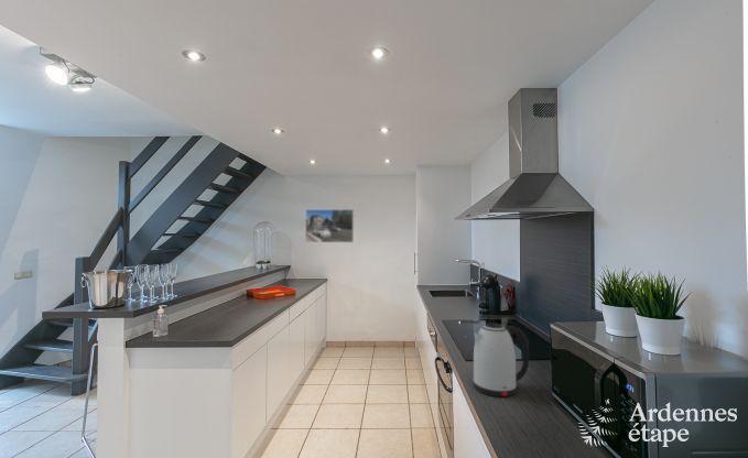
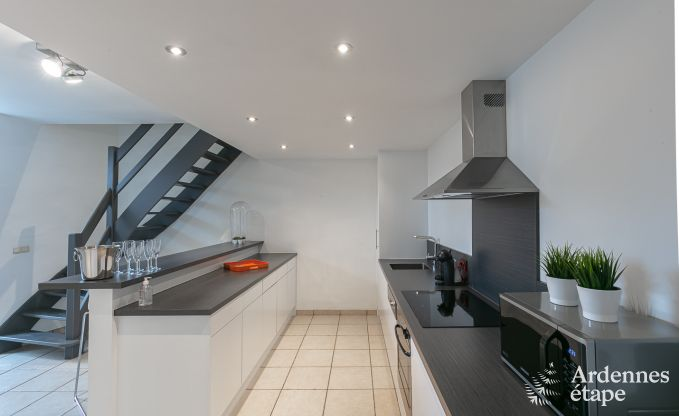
- kettle (501, 355)
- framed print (329, 226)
